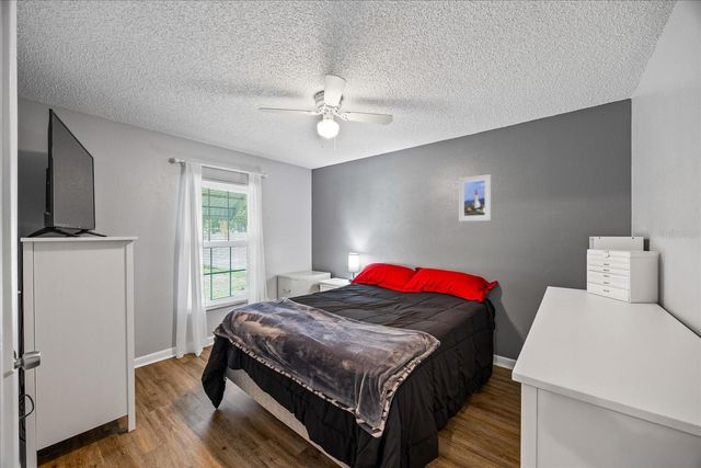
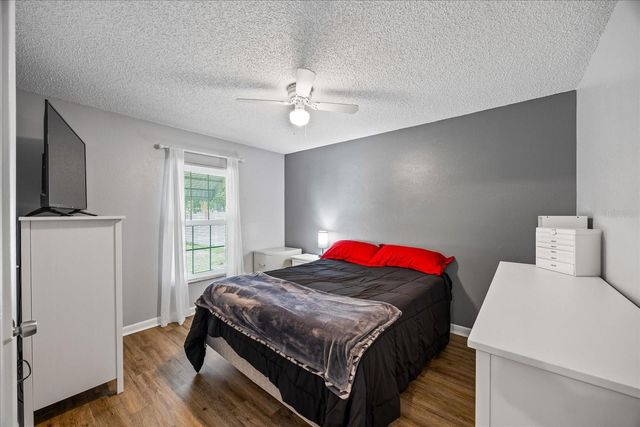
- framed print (474, 198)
